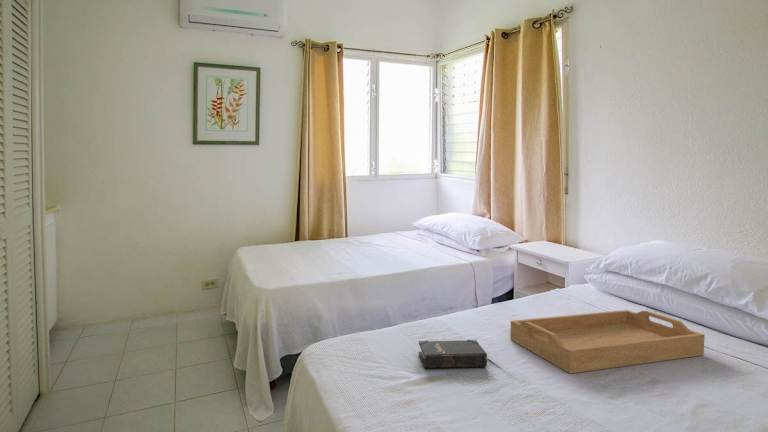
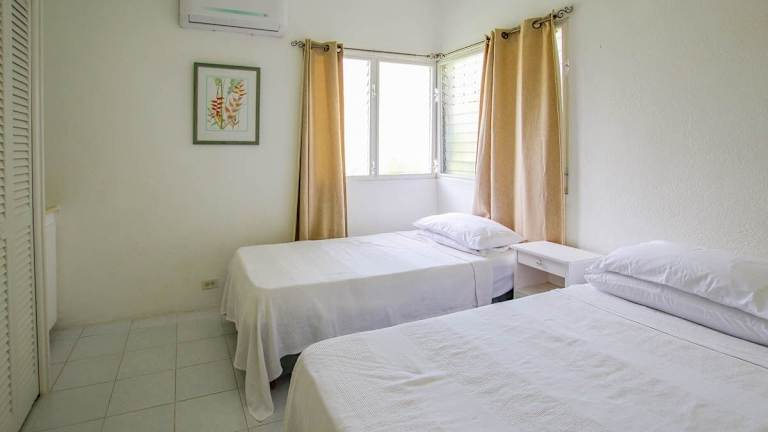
- serving tray (602, 334)
- hardback book (451, 354)
